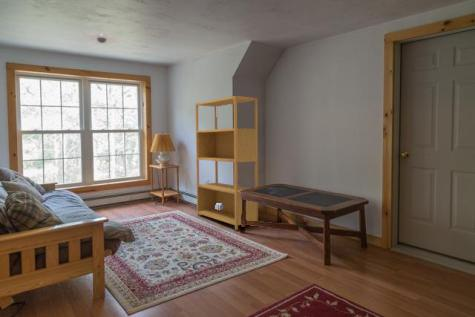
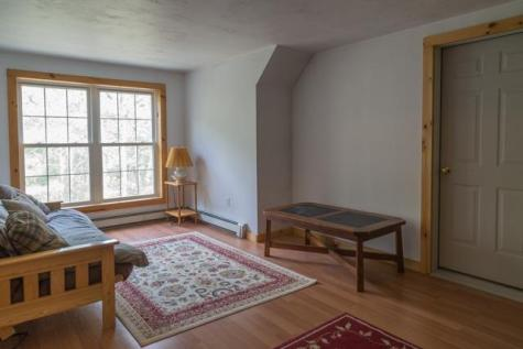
- bookshelf (225, 161)
- ceiling light (101, 38)
